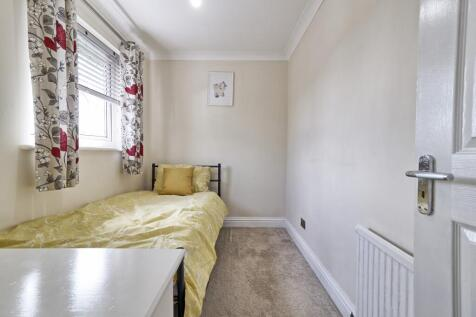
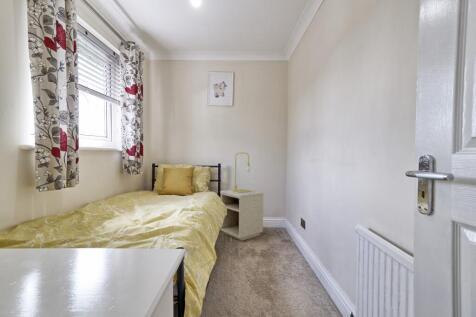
+ table lamp (247, 170)
+ nightstand (241, 213)
